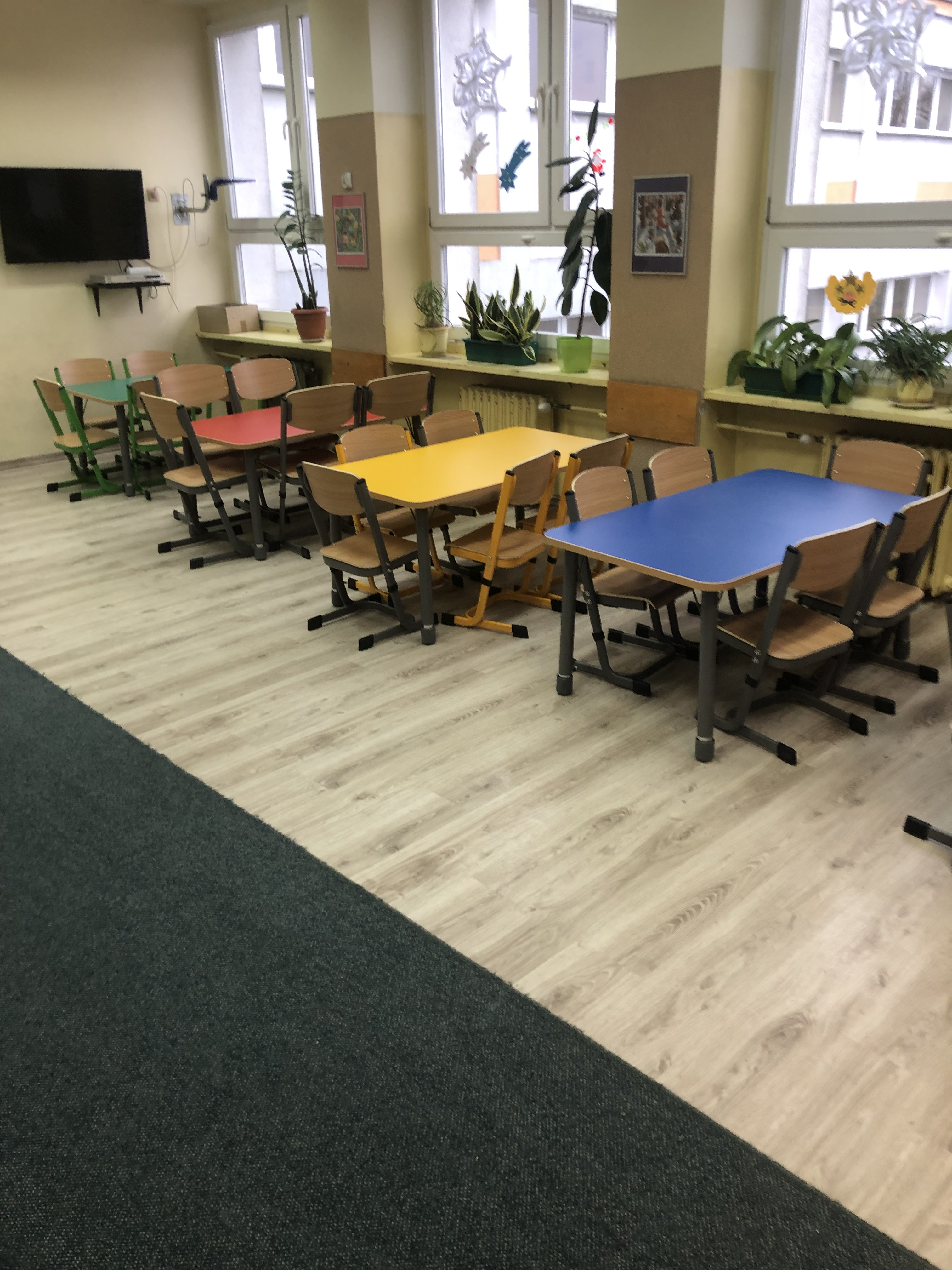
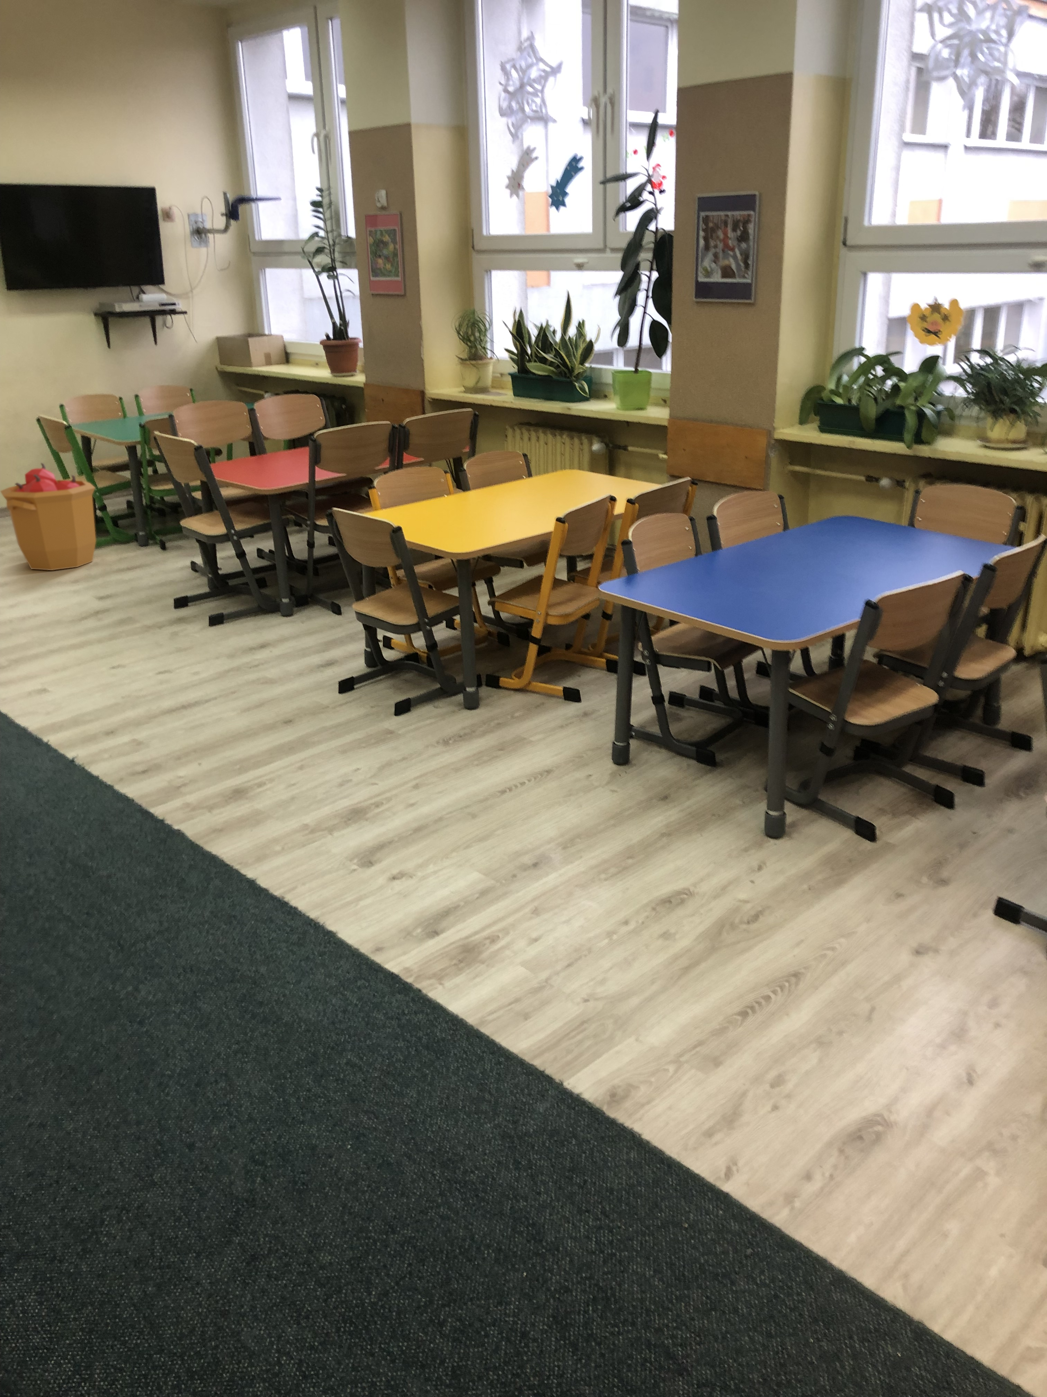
+ trash can (53, 516)
